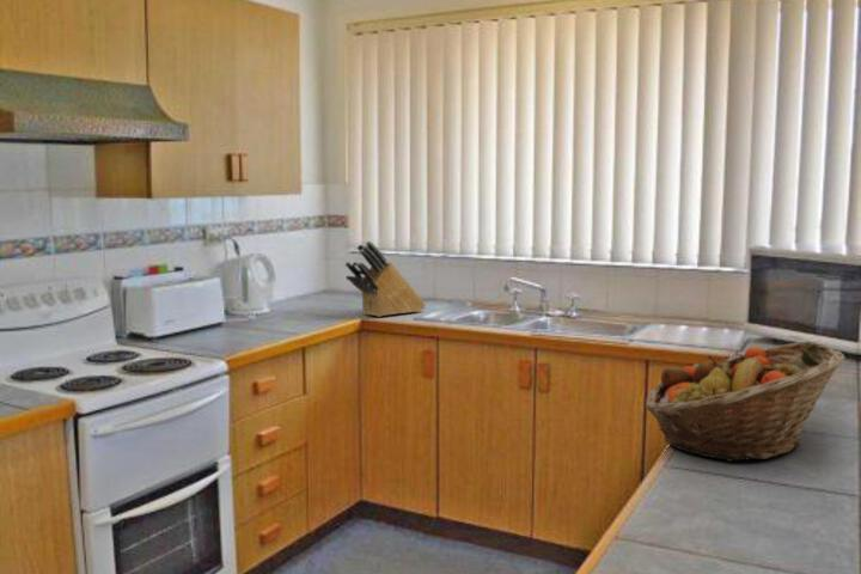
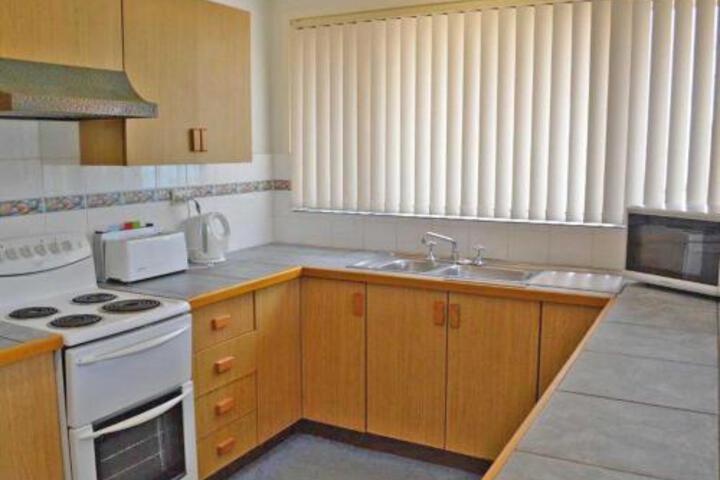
- fruit basket (740, 392)
- knife block (385, 276)
